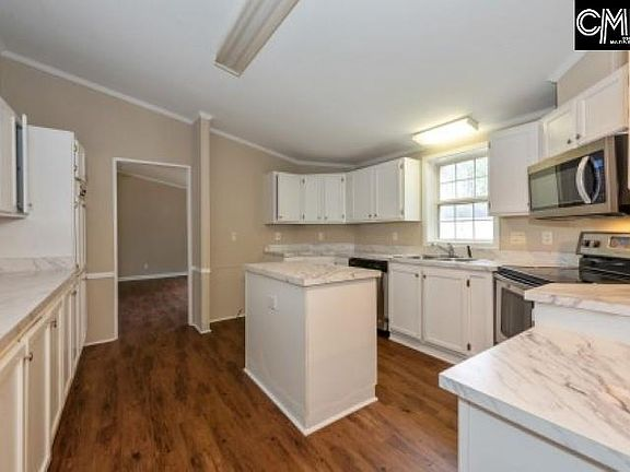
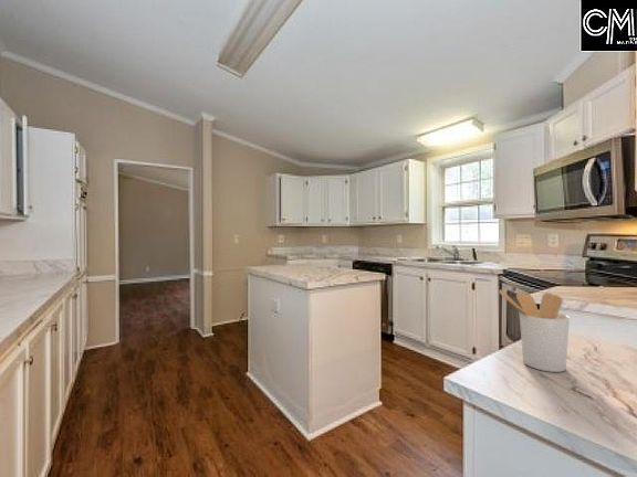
+ utensil holder (531, 326)
